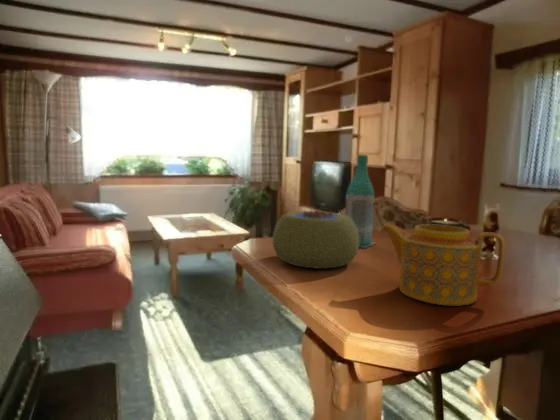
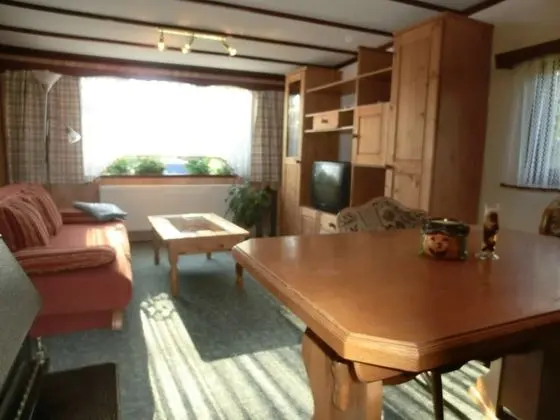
- plant pot (315, 236)
- teapot (436, 260)
- bottle (360, 199)
